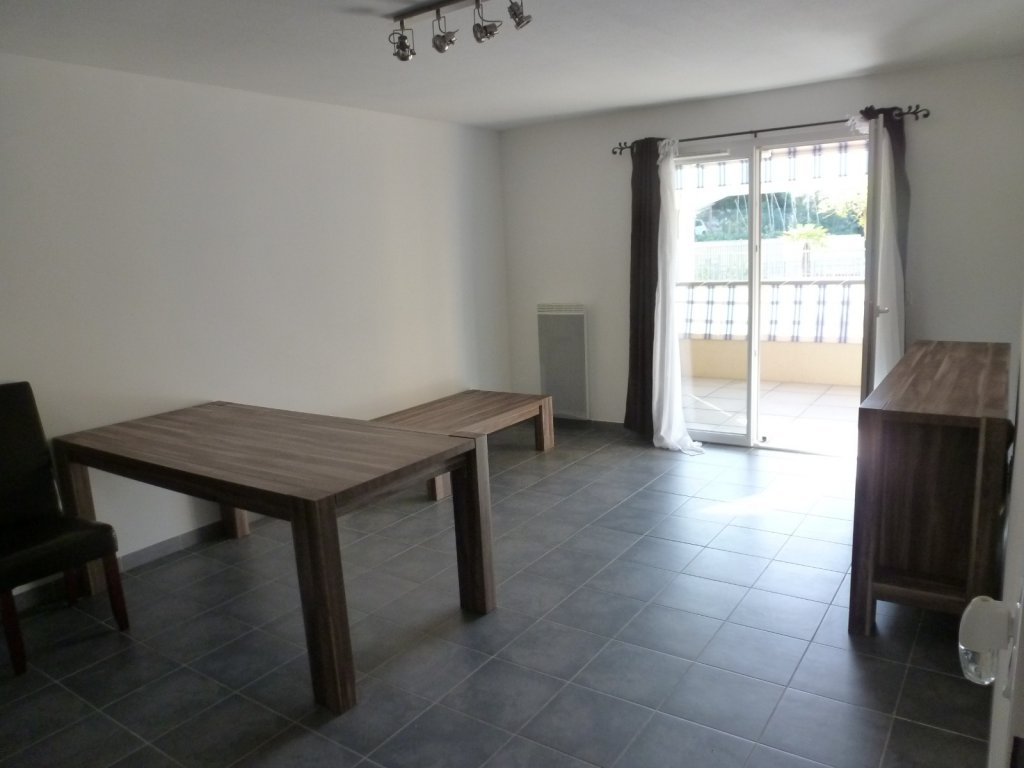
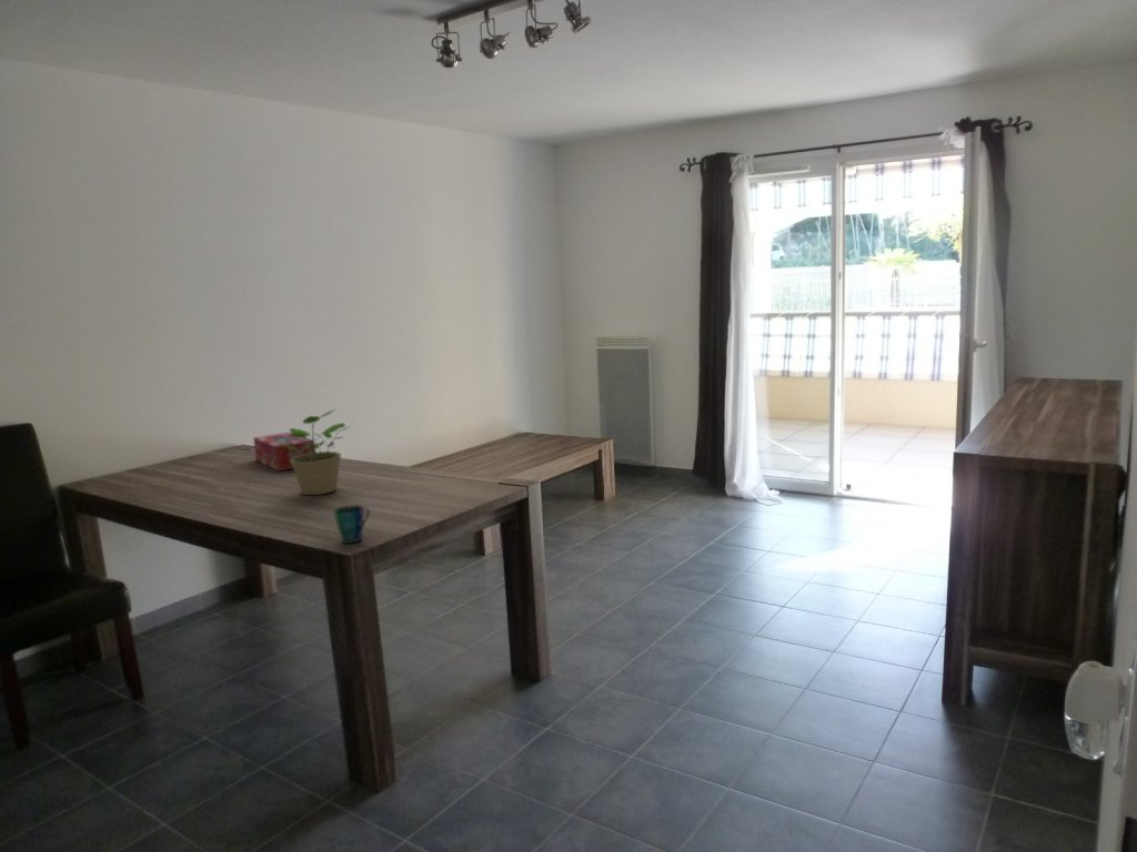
+ cup (353, 523)
+ tissue box (284, 450)
+ potted plant (310, 450)
